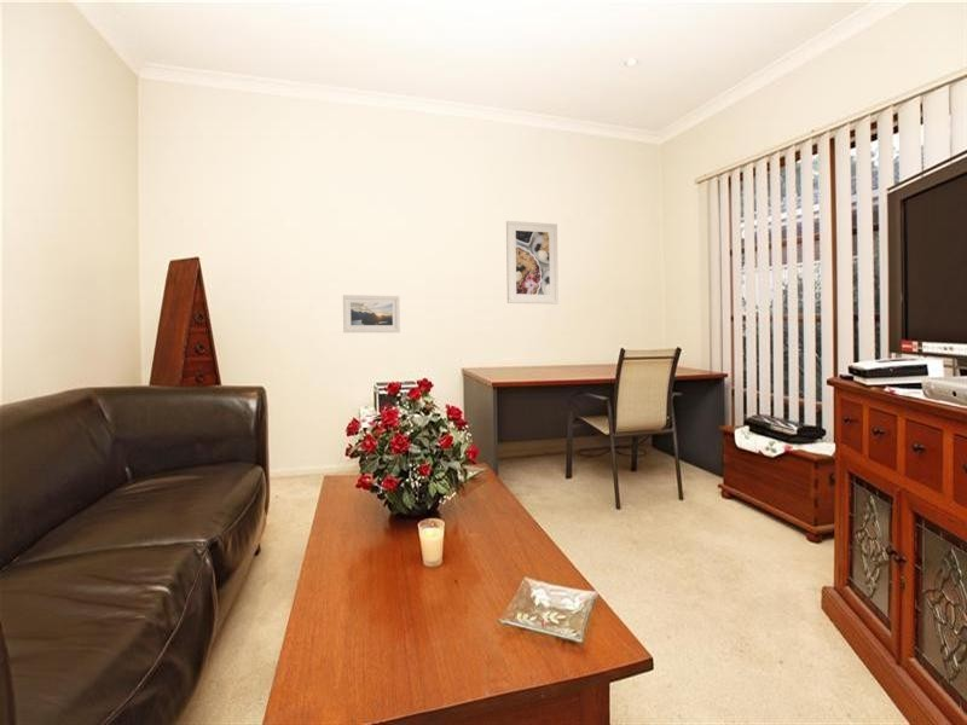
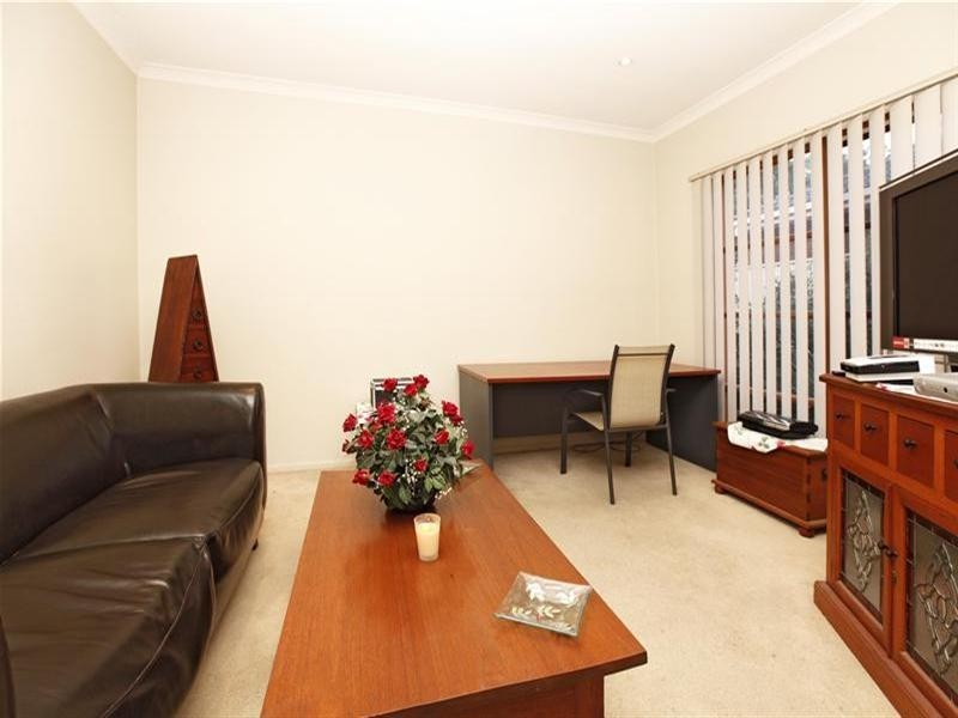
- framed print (532, 262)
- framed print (371, 313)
